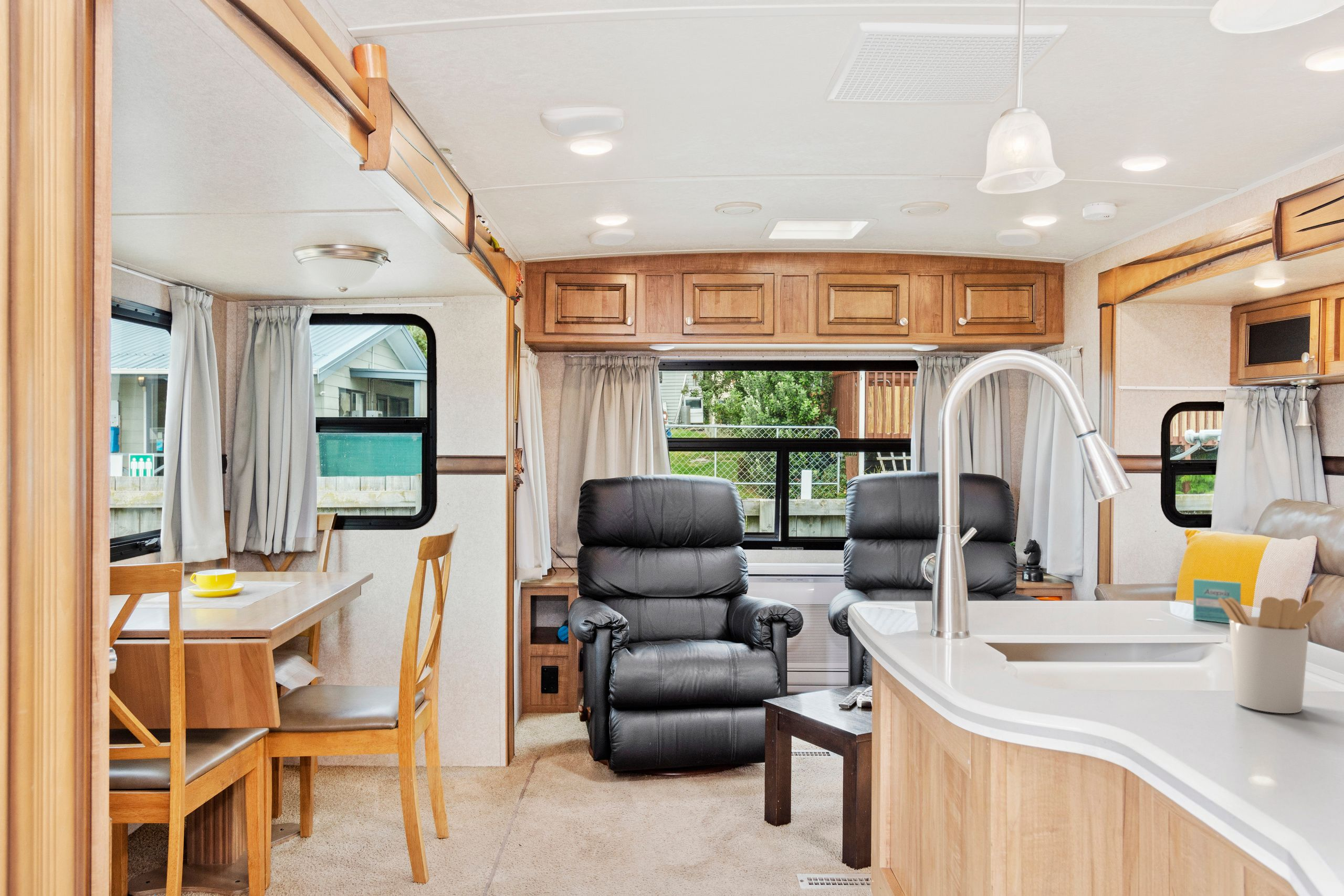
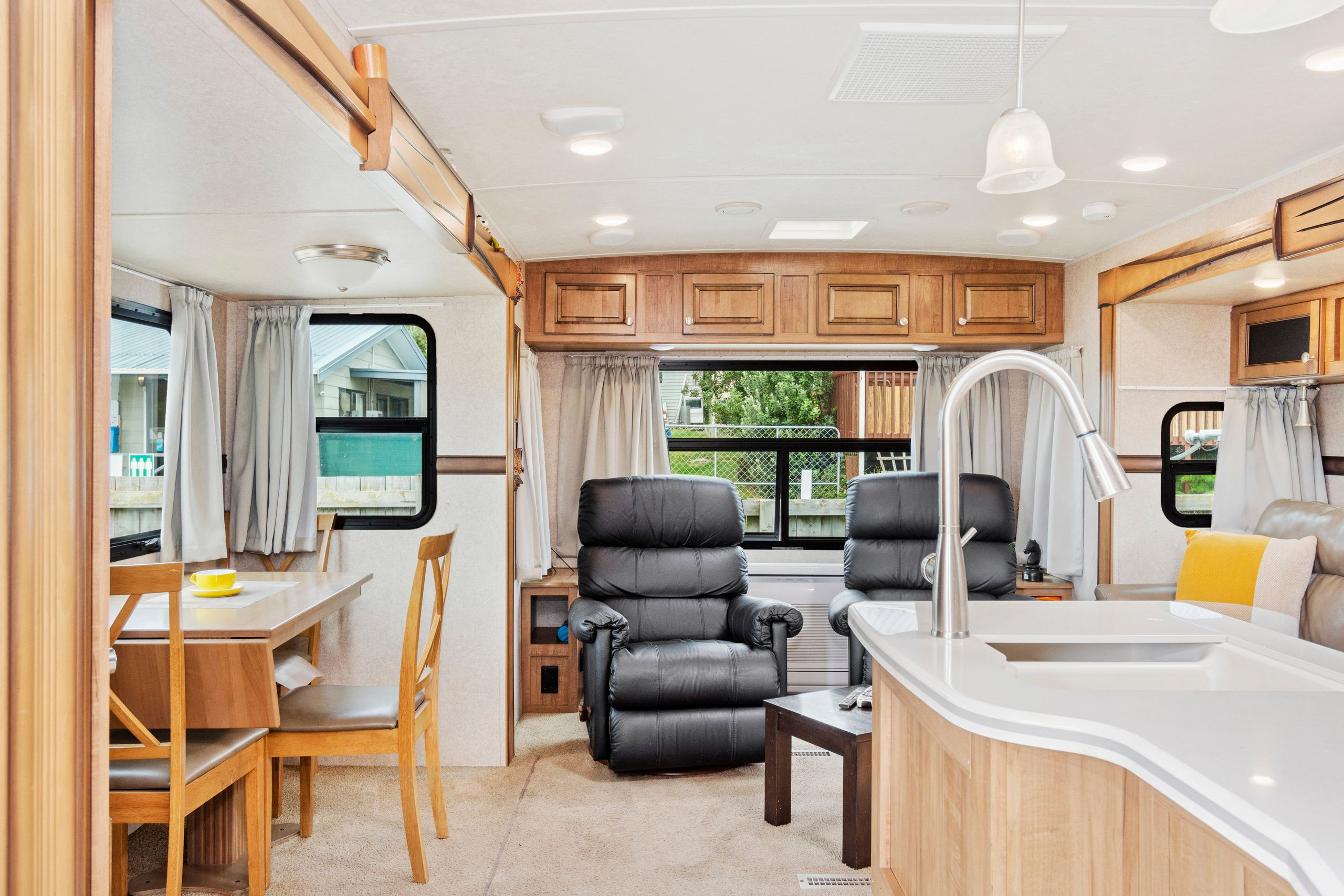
- utensil holder (1276, 648)
- cosmetic container (1216, 601)
